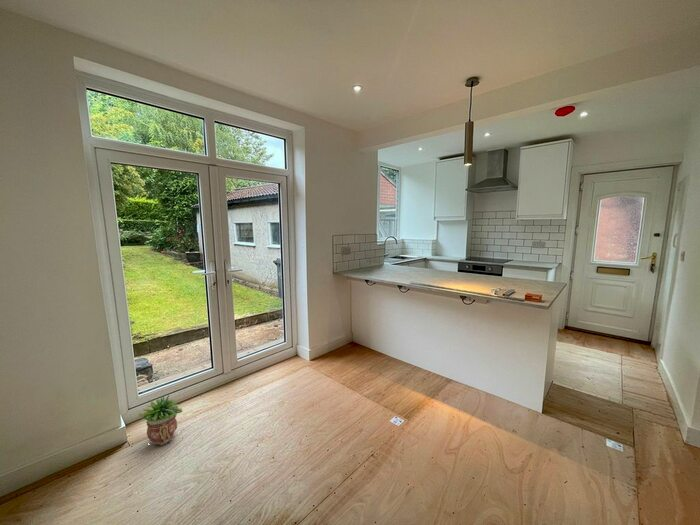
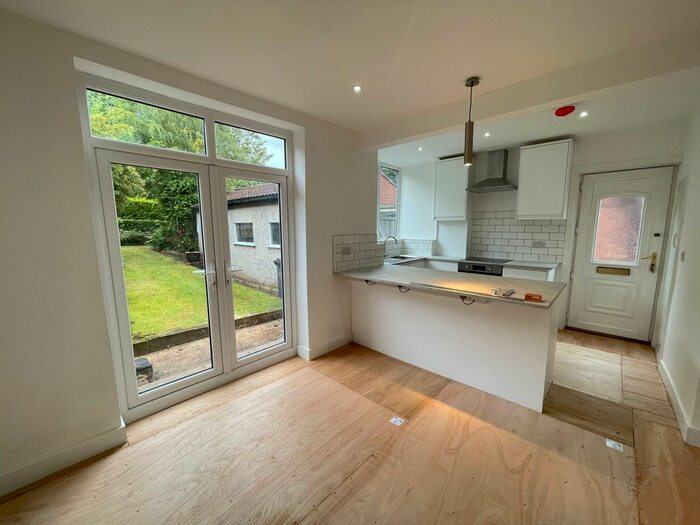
- potted plant (161, 417)
